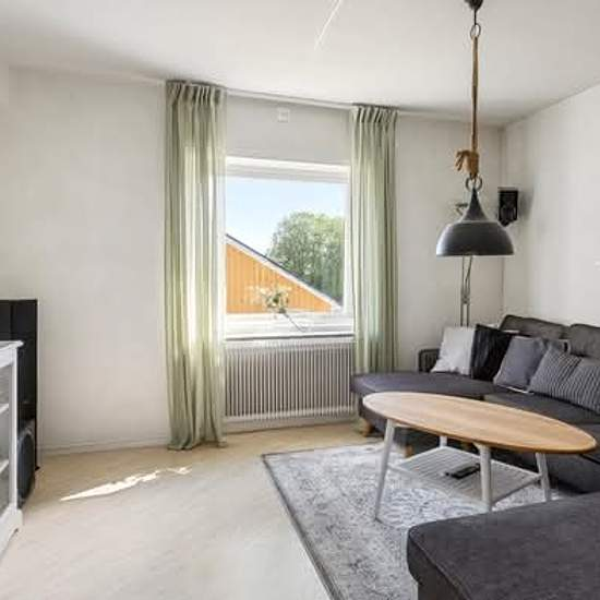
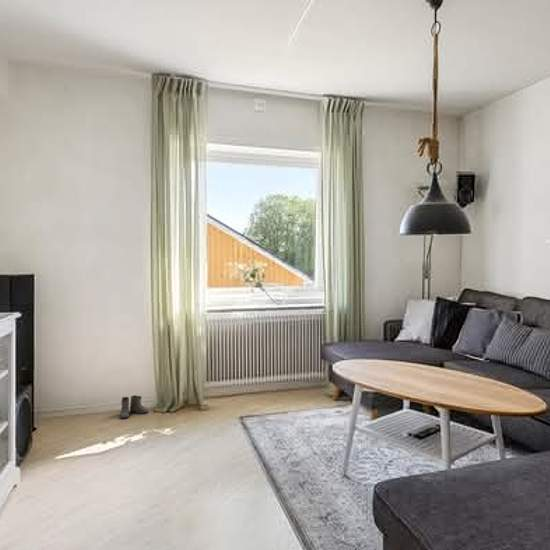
+ boots (131, 406)
